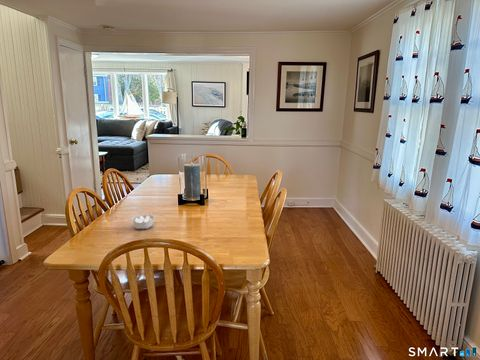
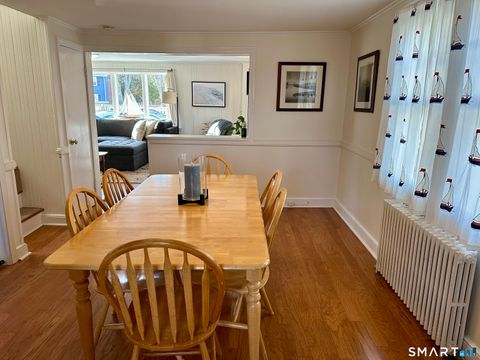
- legume (143, 221)
